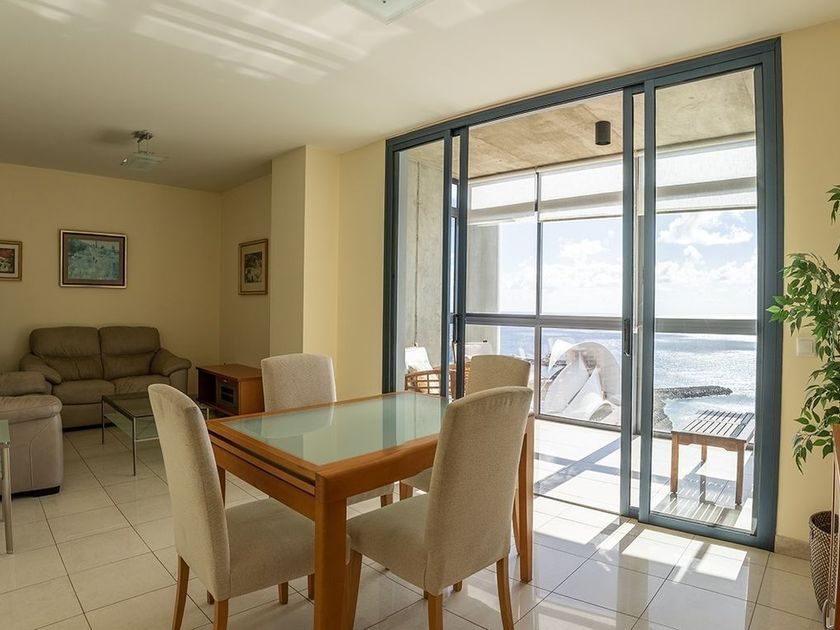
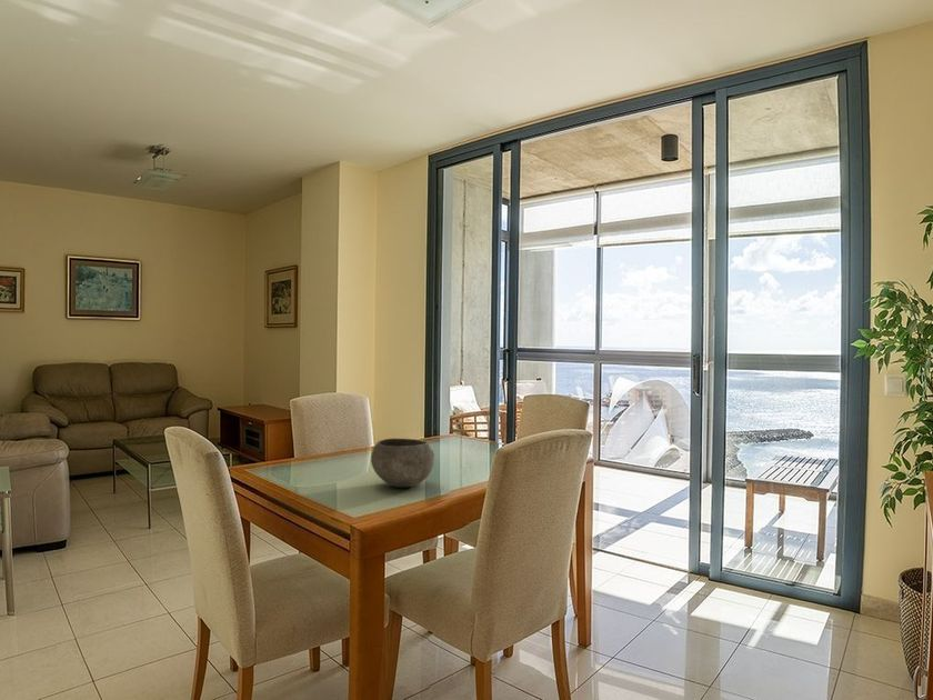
+ bowl (402, 462)
